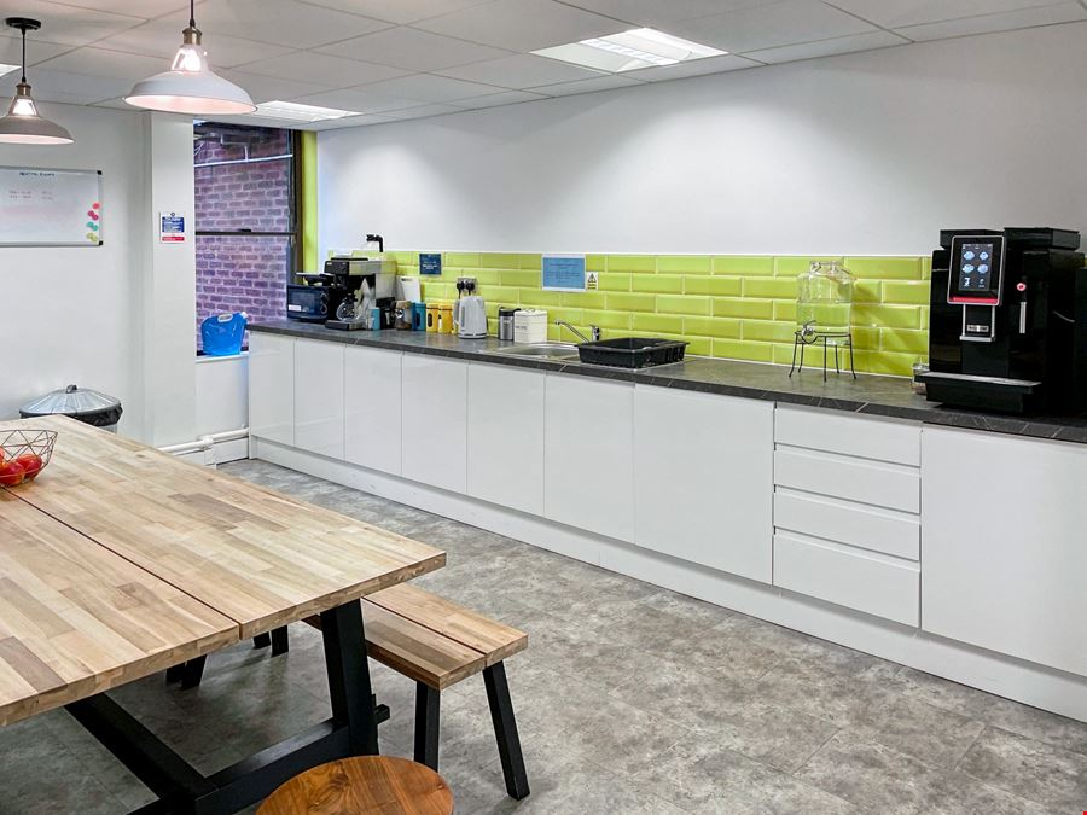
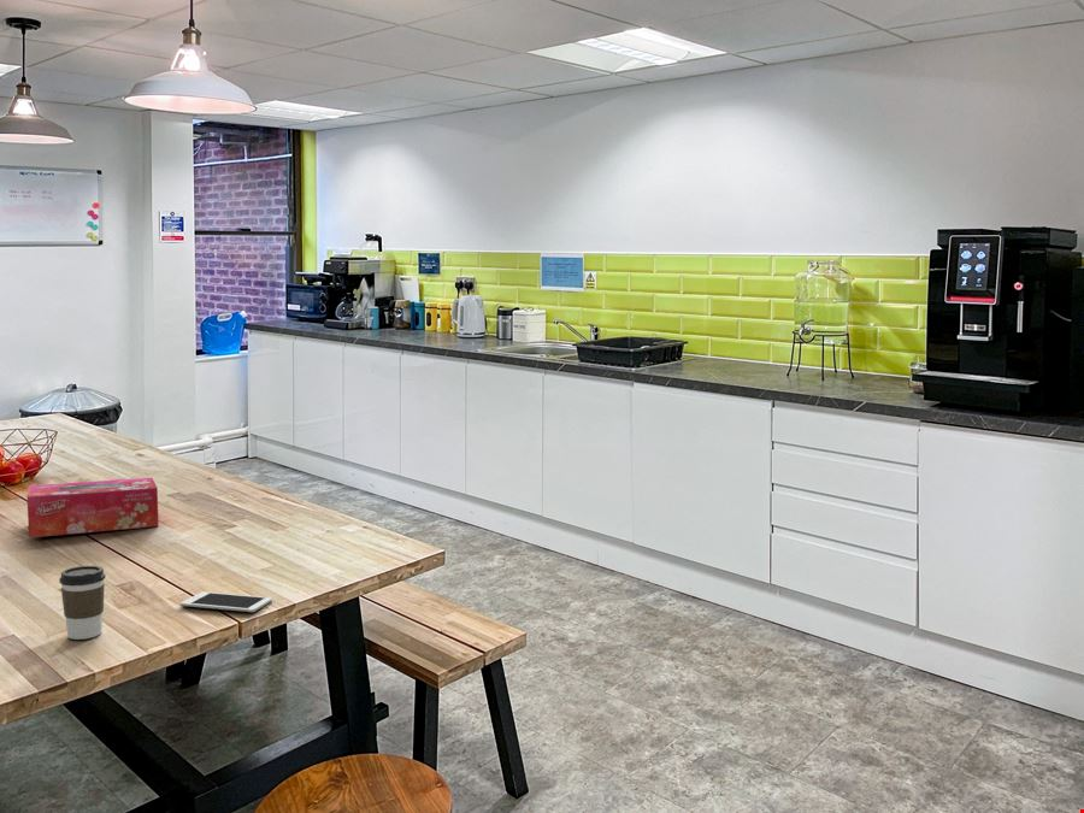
+ tissue box (93, 506)
+ coffee cup (83, 602)
+ cell phone (226, 601)
